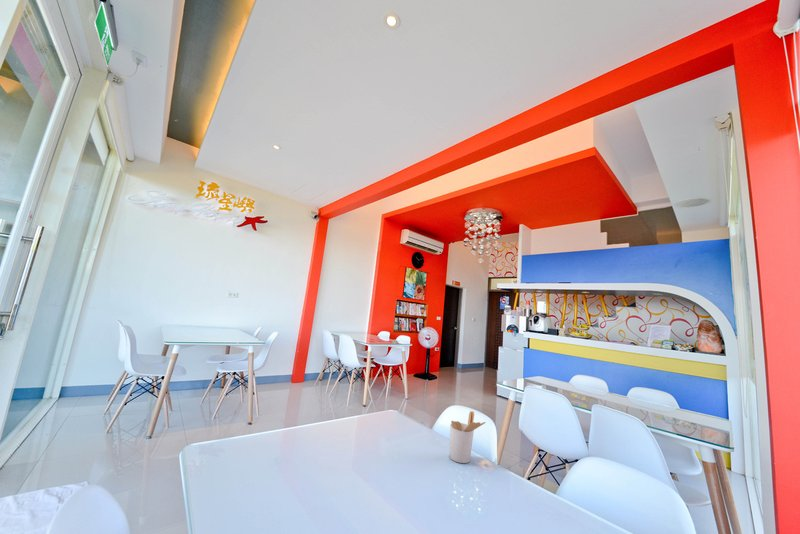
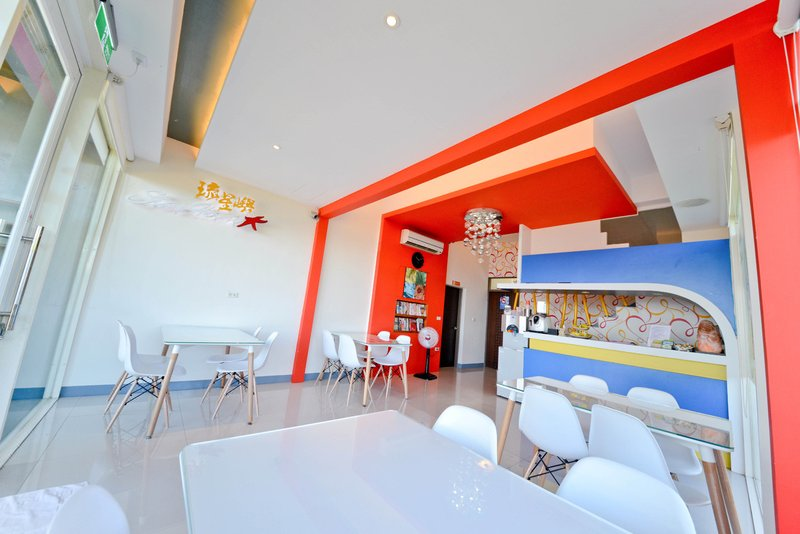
- utensil holder (466, 437)
